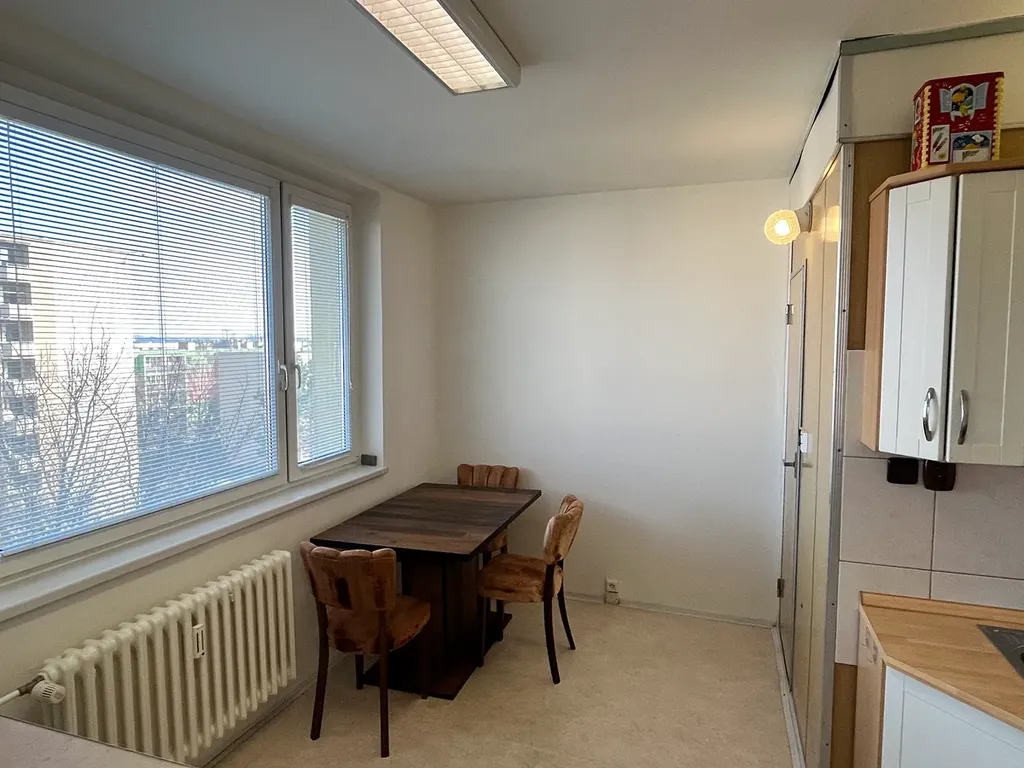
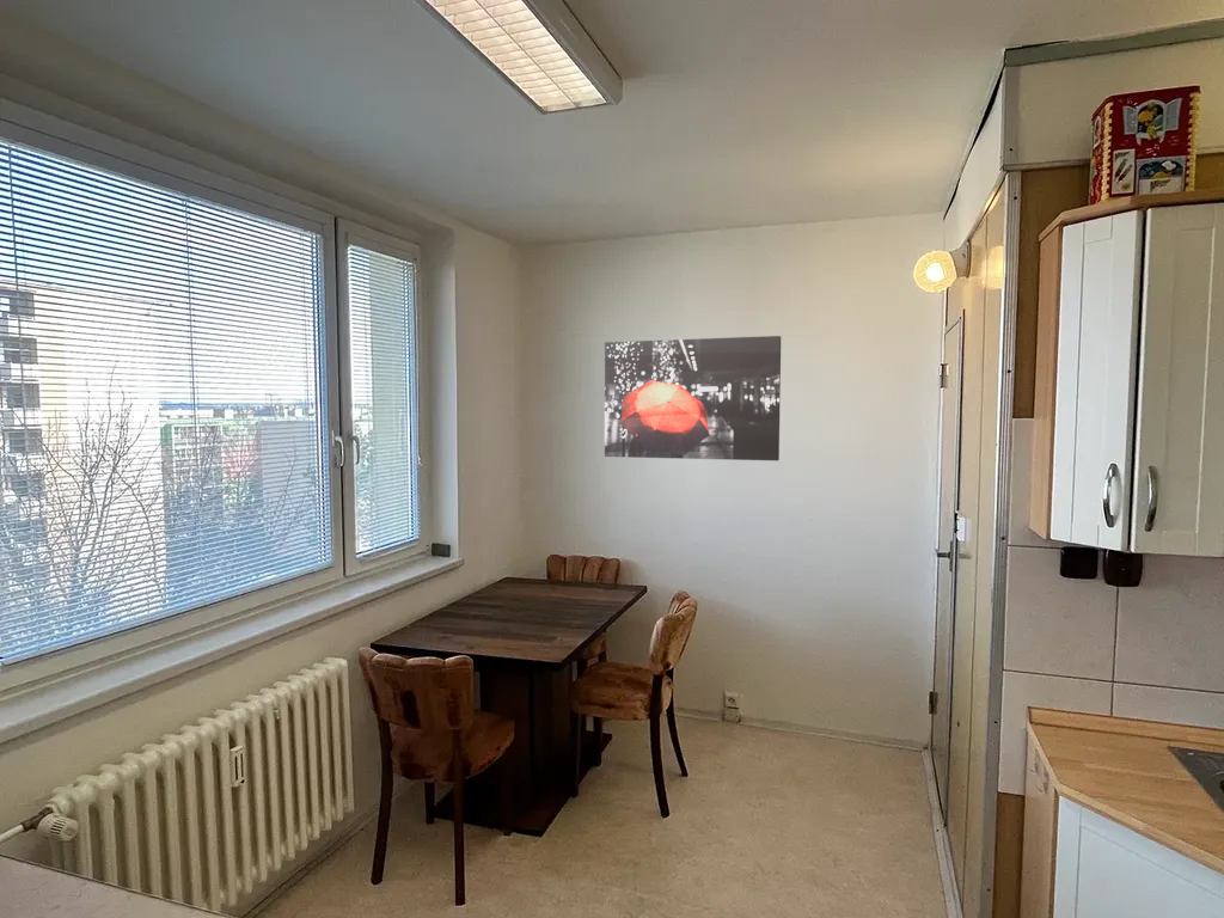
+ wall art (688, 399)
